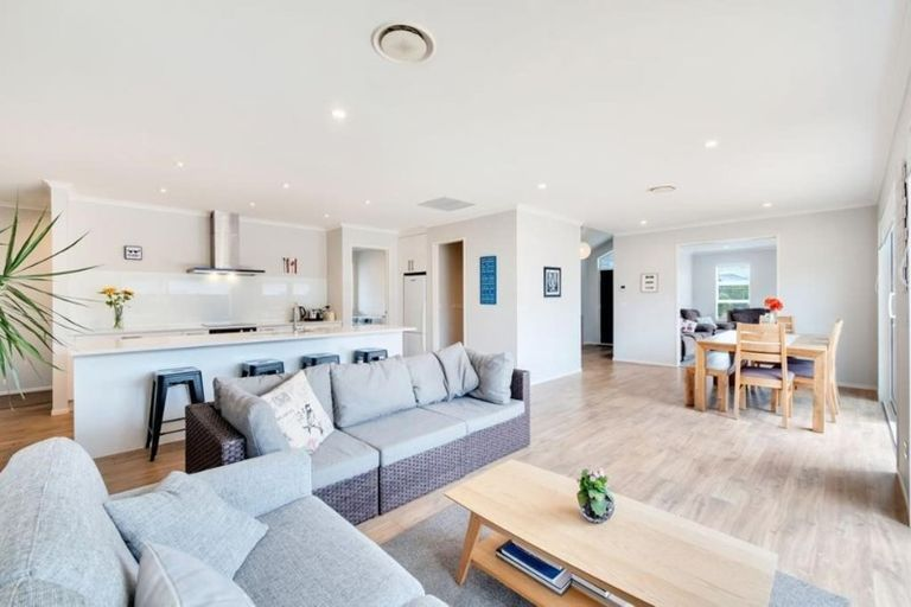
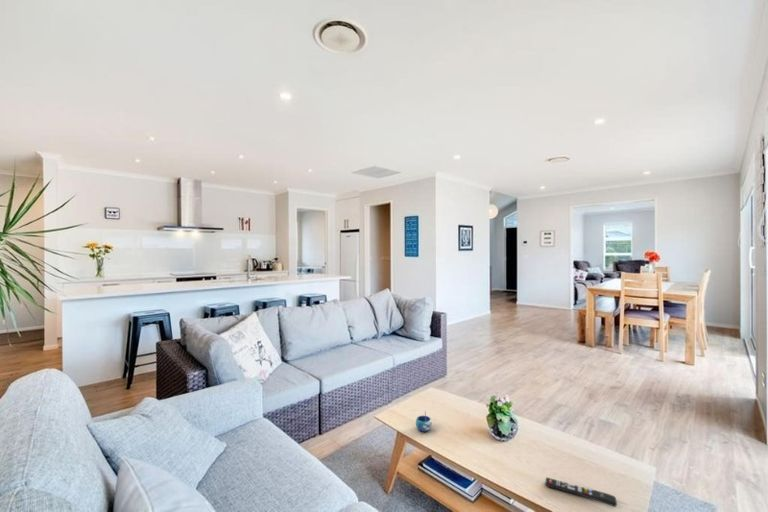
+ remote control (579, 491)
+ mug (423, 421)
